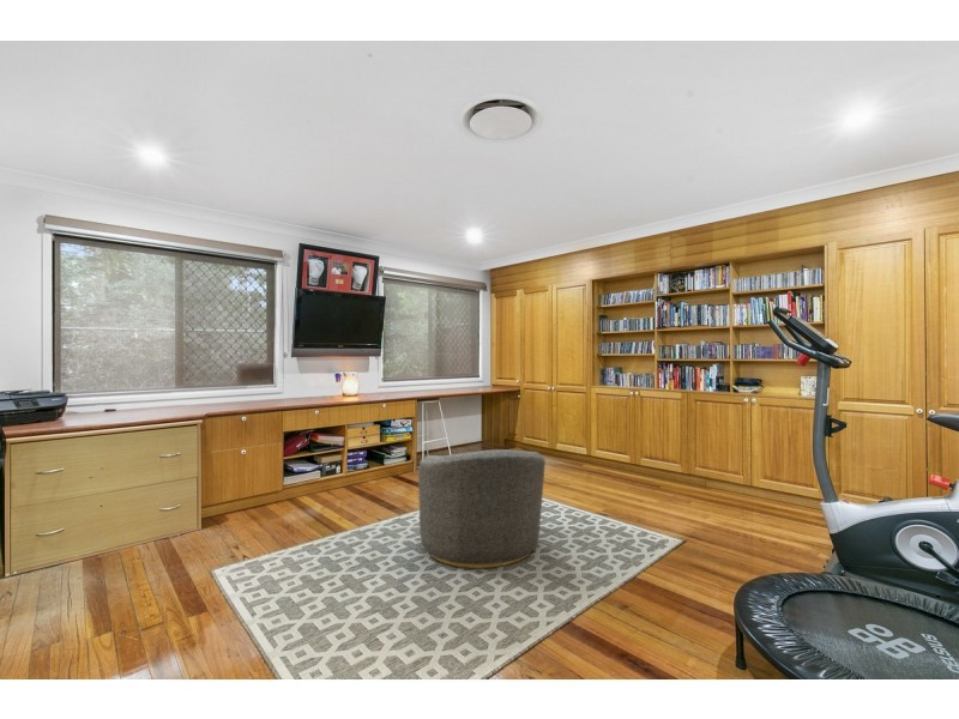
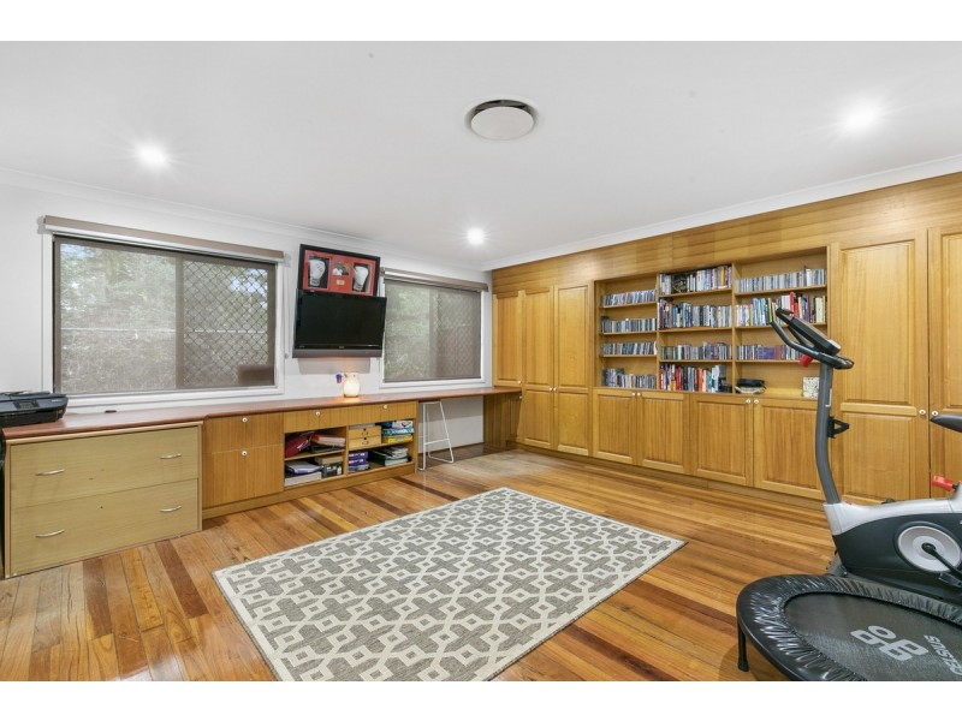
- armchair (483, 495)
